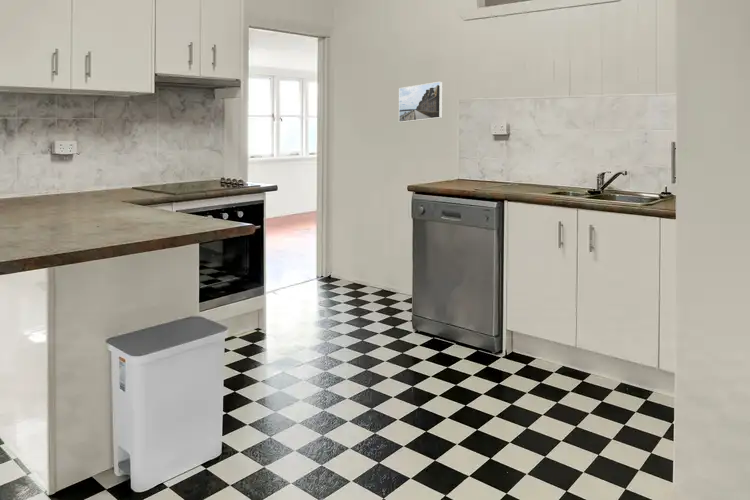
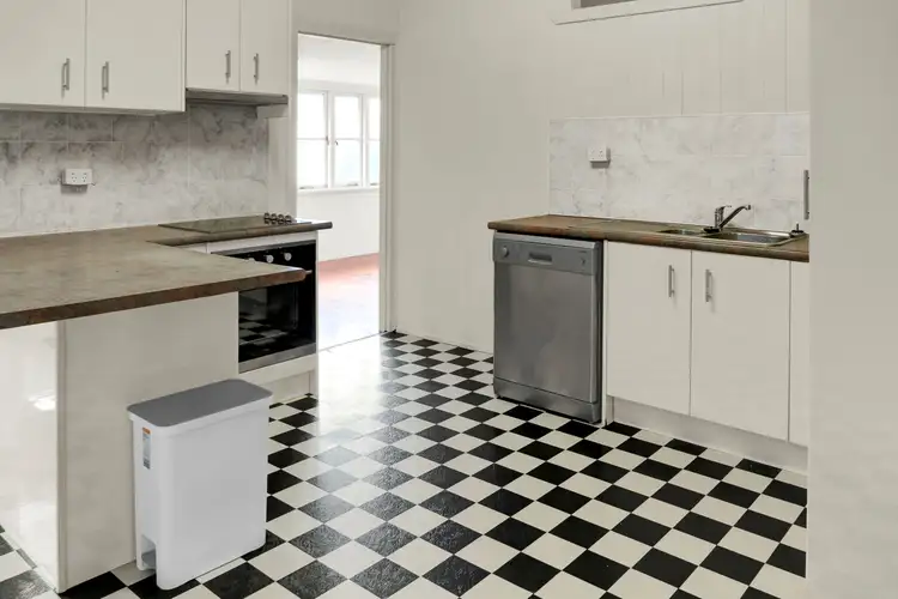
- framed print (420, 102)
